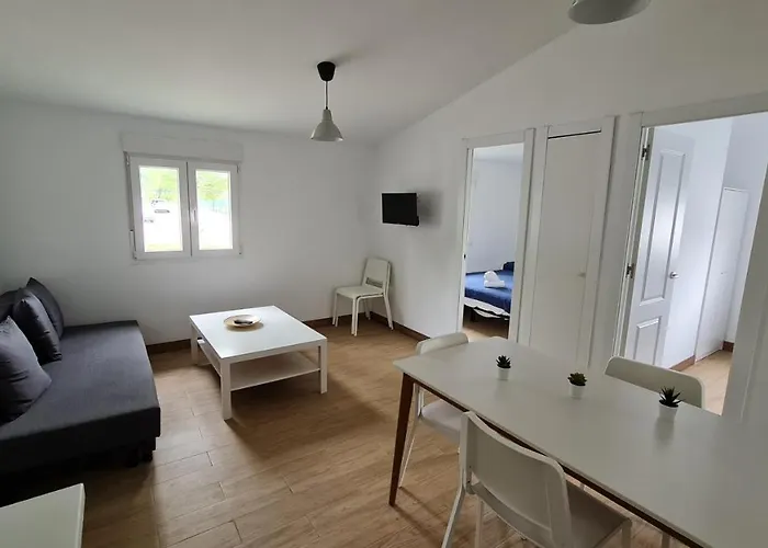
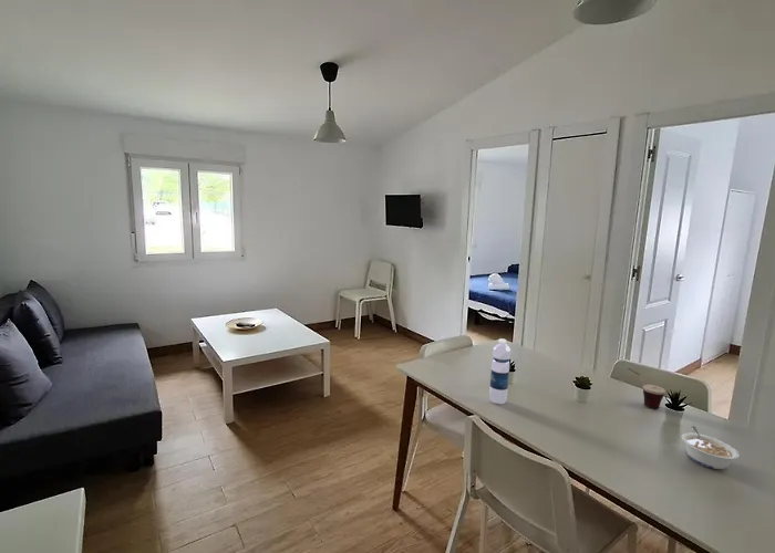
+ cup (644, 388)
+ legume (705, 449)
+ water bottle (499, 371)
